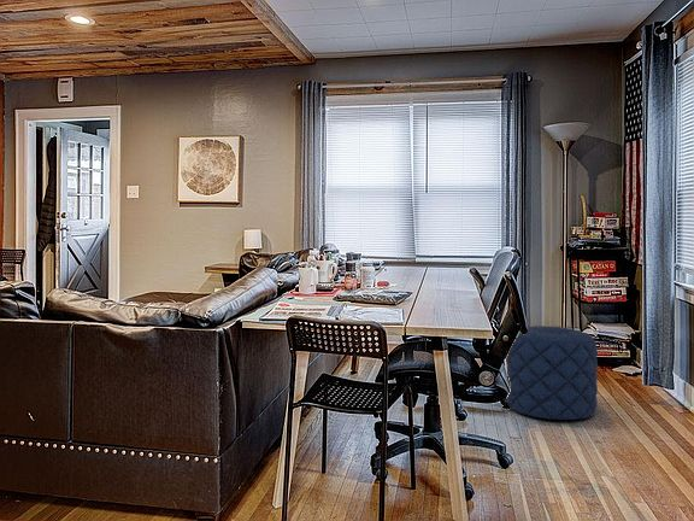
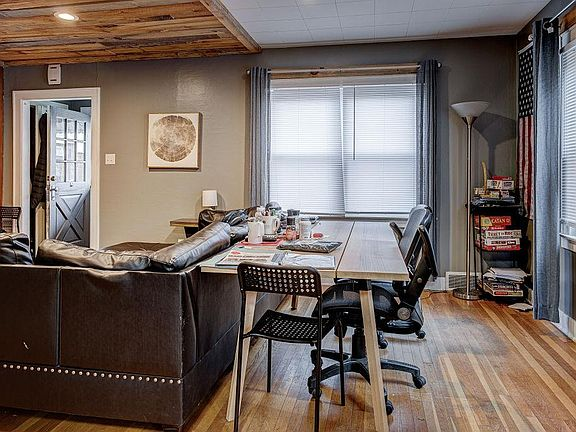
- pouf (549, 369)
